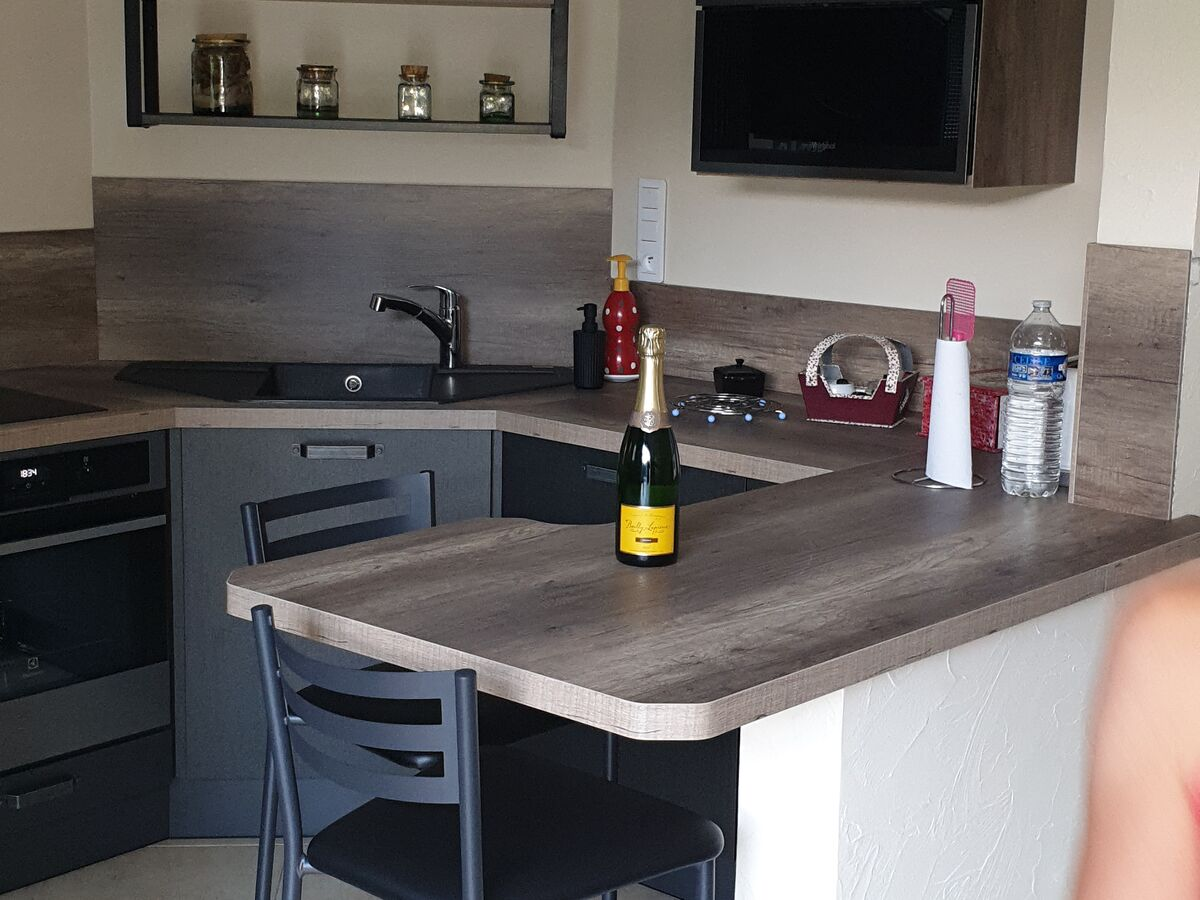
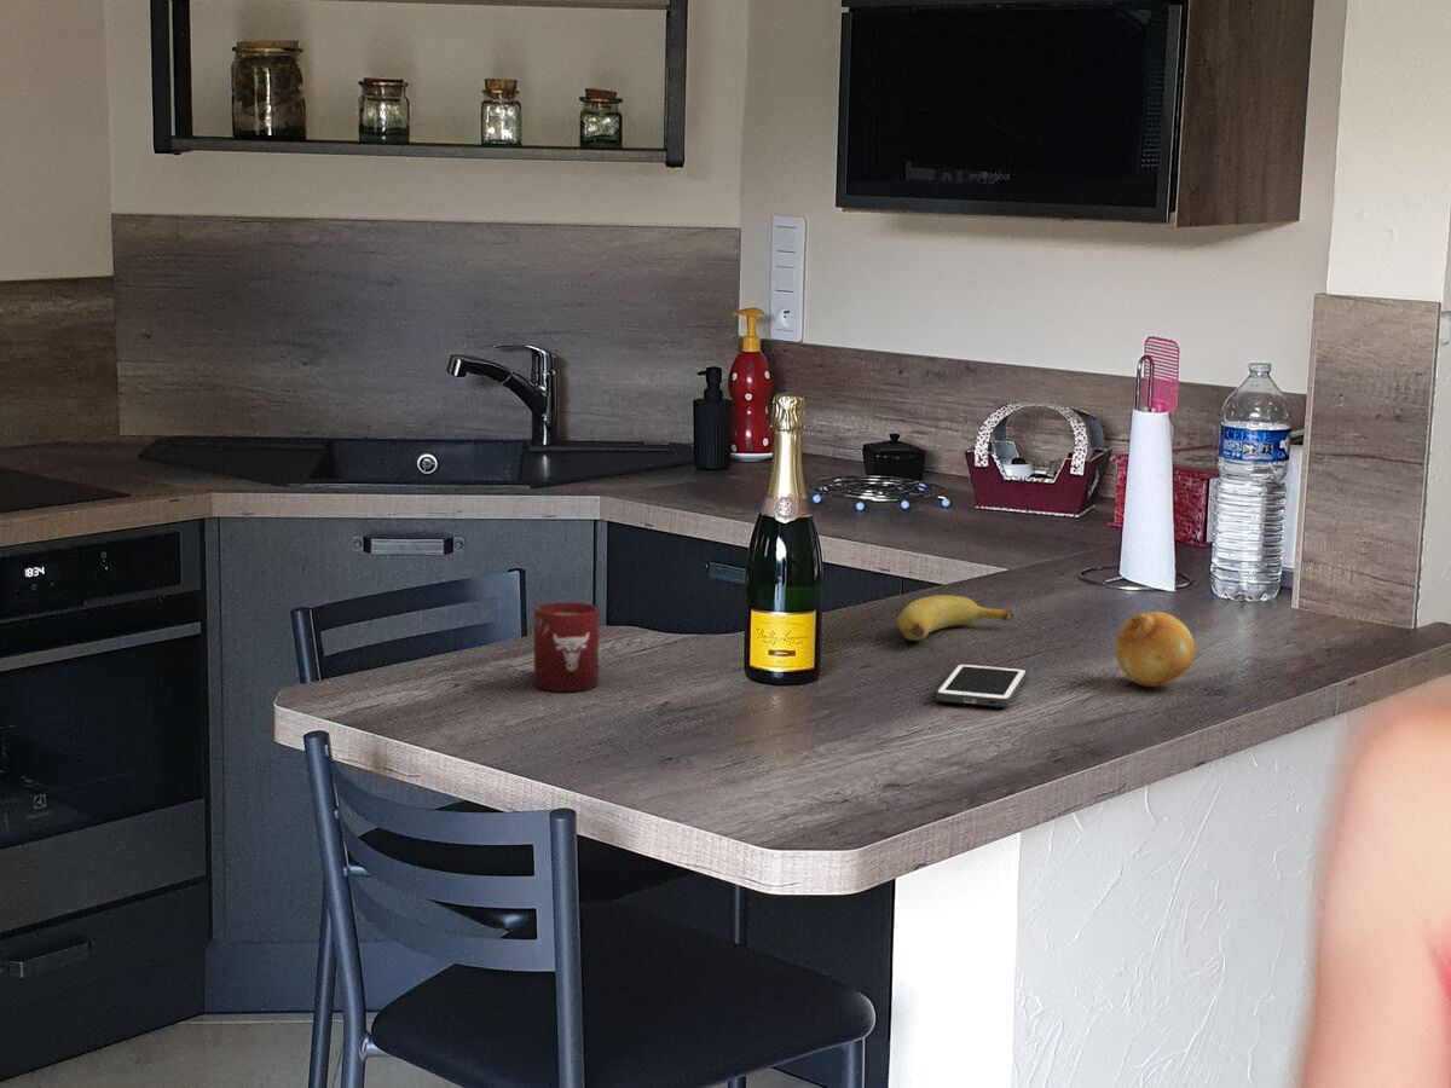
+ cup (560, 643)
+ fruit (1154, 648)
+ cell phone (982, 684)
+ banana (947, 619)
